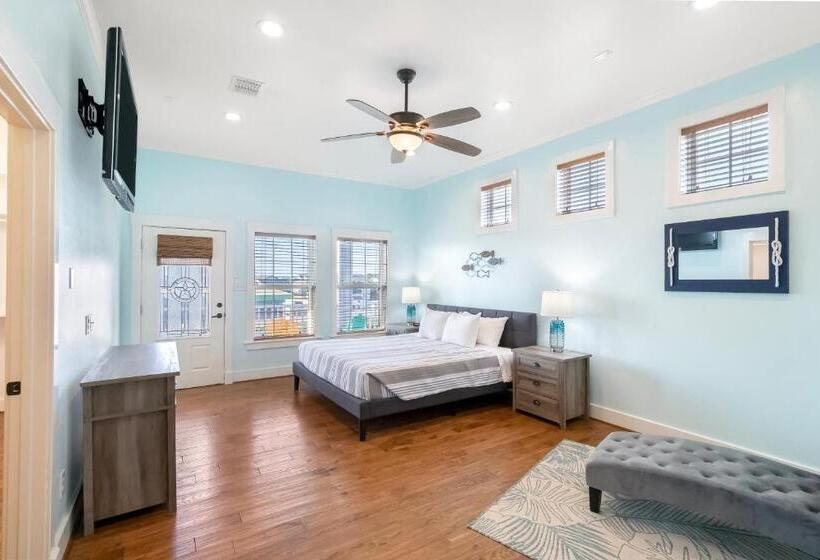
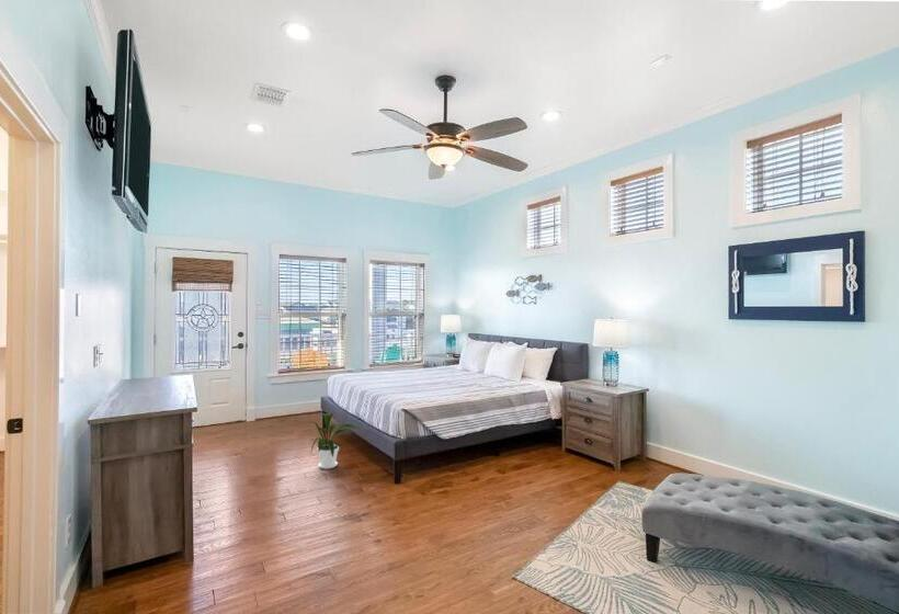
+ house plant (329, 437)
